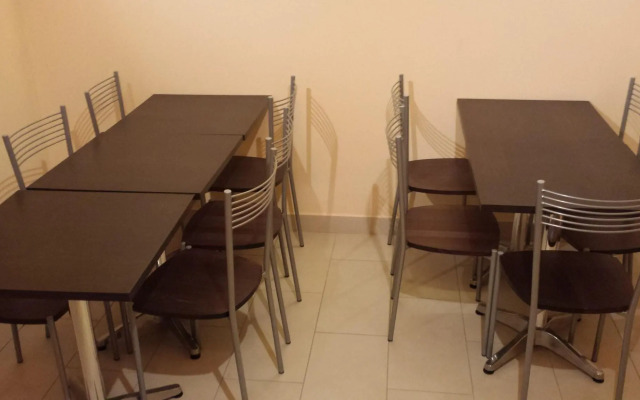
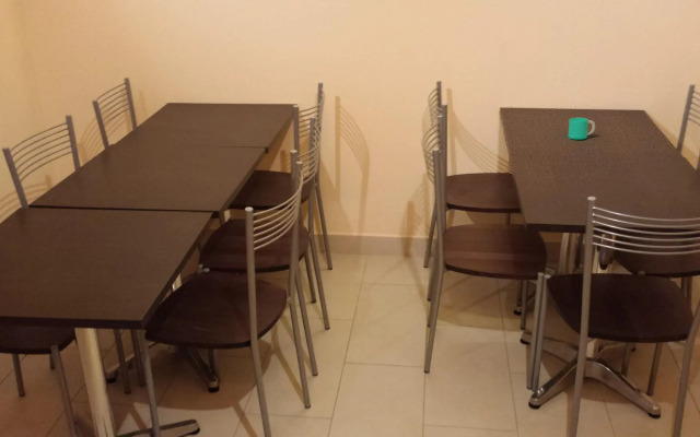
+ cup (582, 128)
